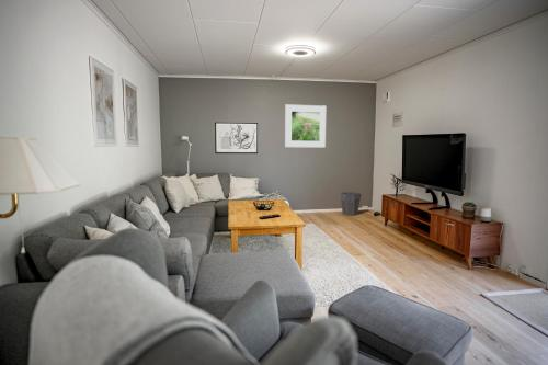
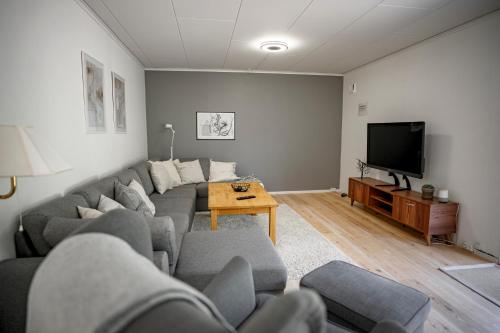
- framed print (305, 126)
- waste bin (350, 203)
